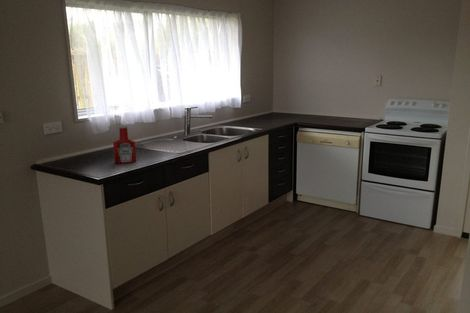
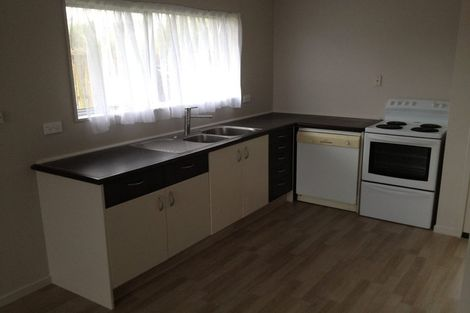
- soap bottle (124, 143)
